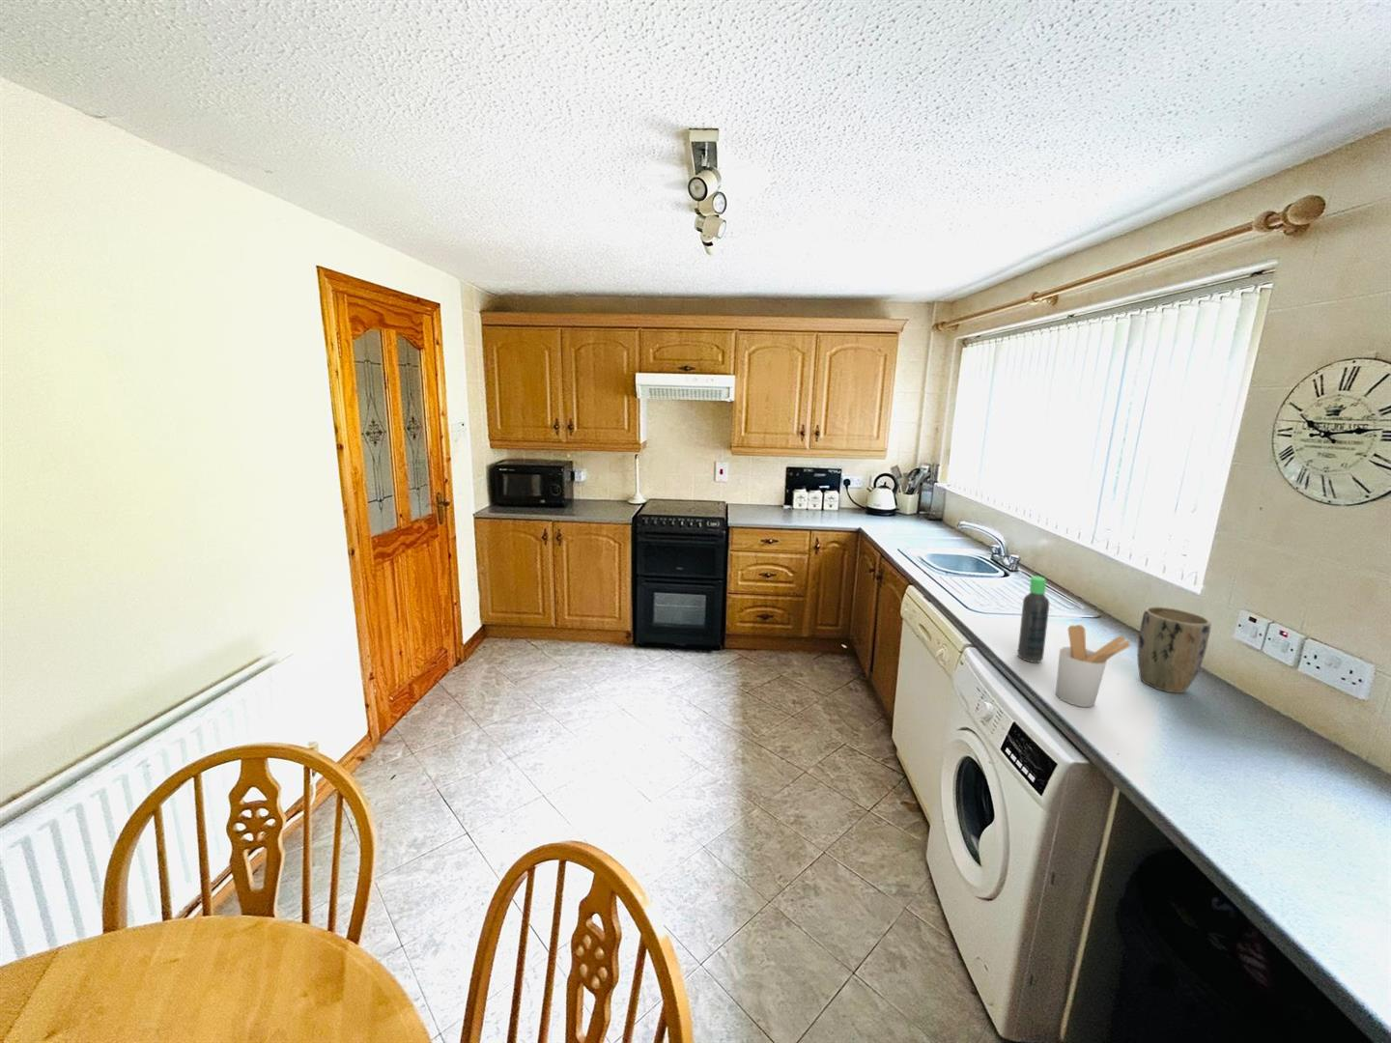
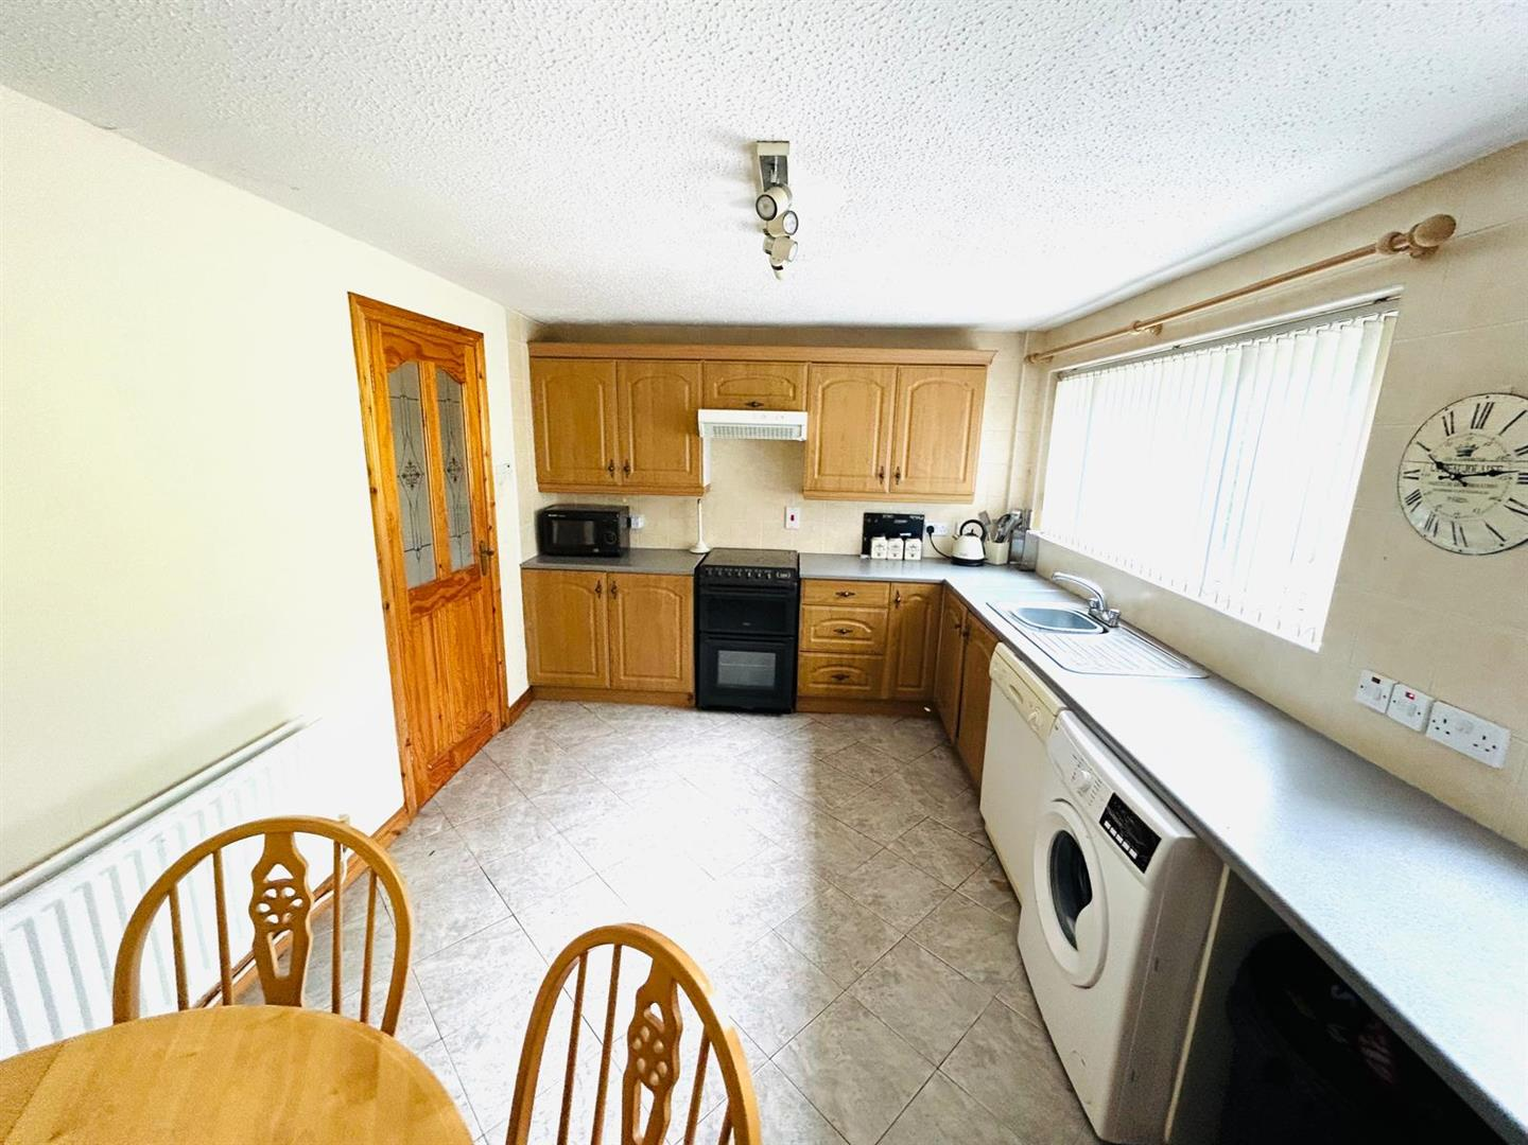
- plant pot (1169, 650)
- utensil holder (1092, 666)
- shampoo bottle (1035, 618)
